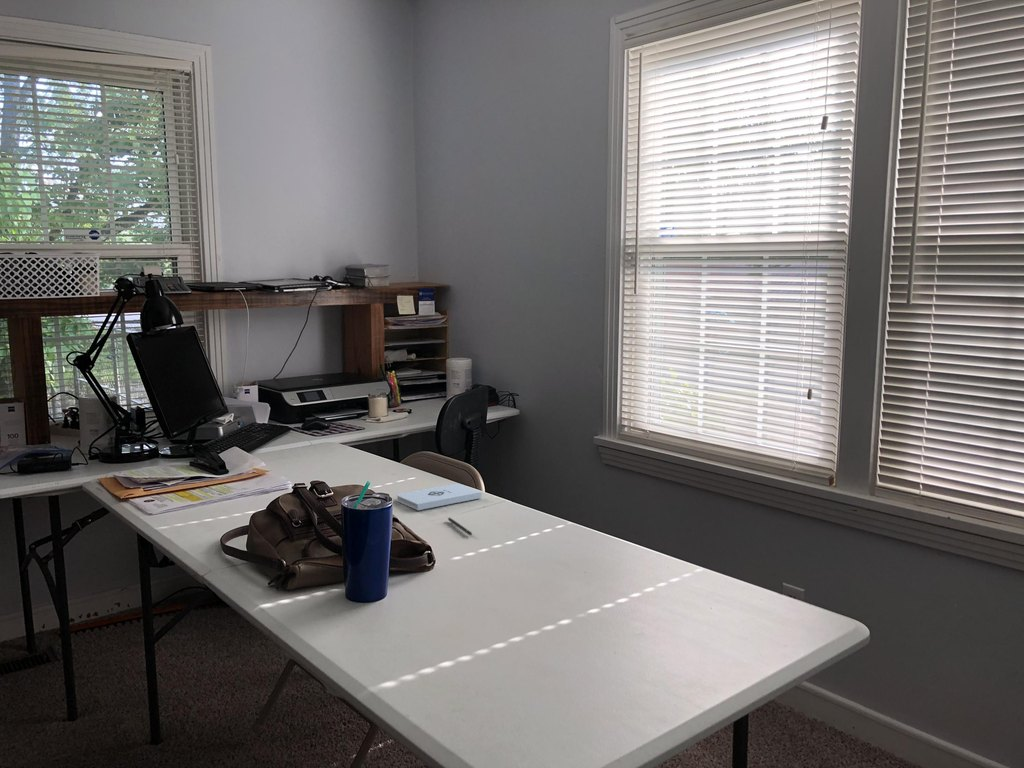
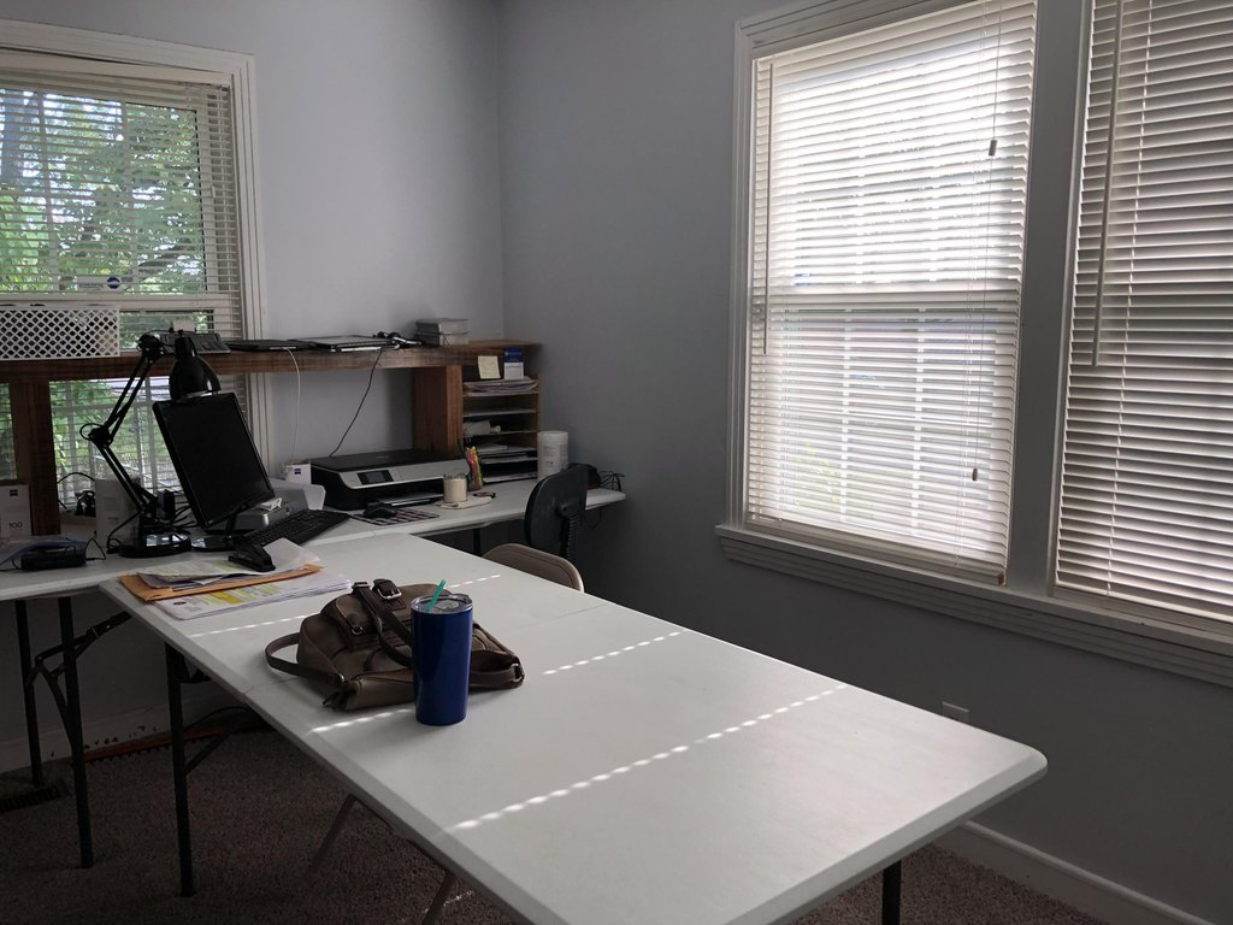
- pen (460, 526)
- notepad (438, 496)
